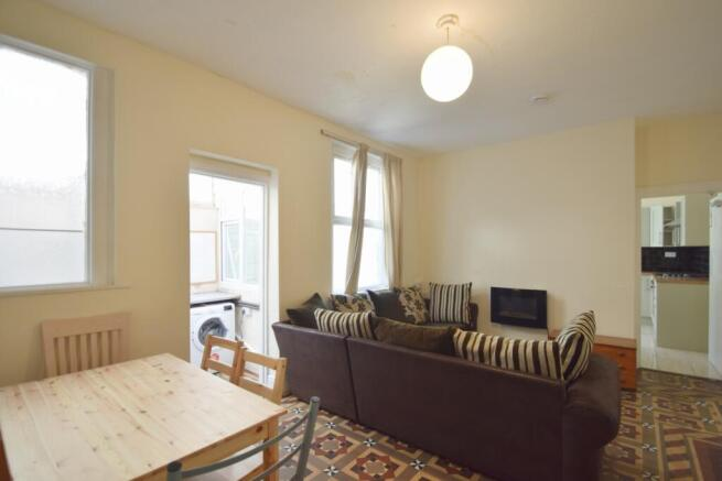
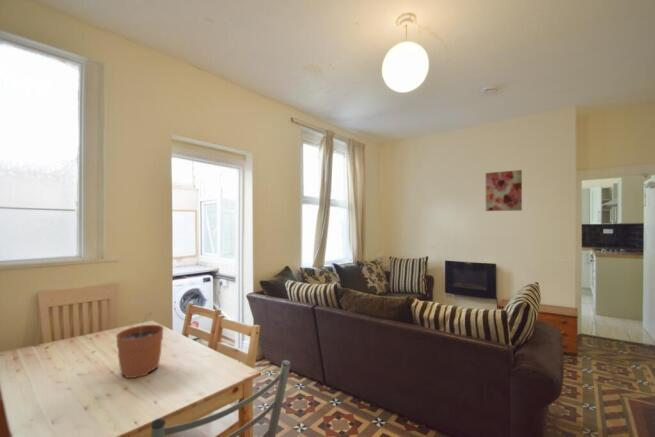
+ wall art (503, 191)
+ plant pot (140, 341)
